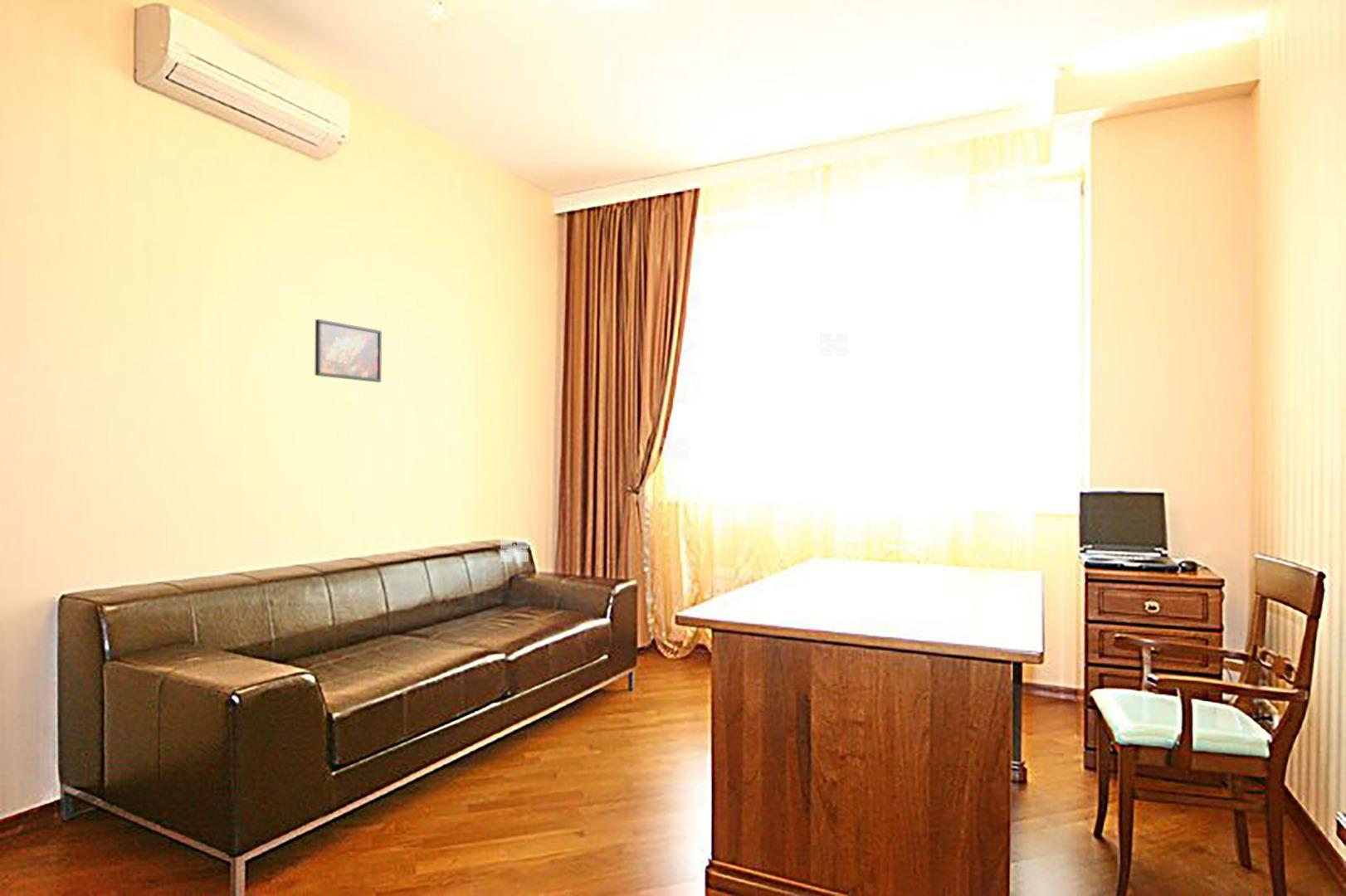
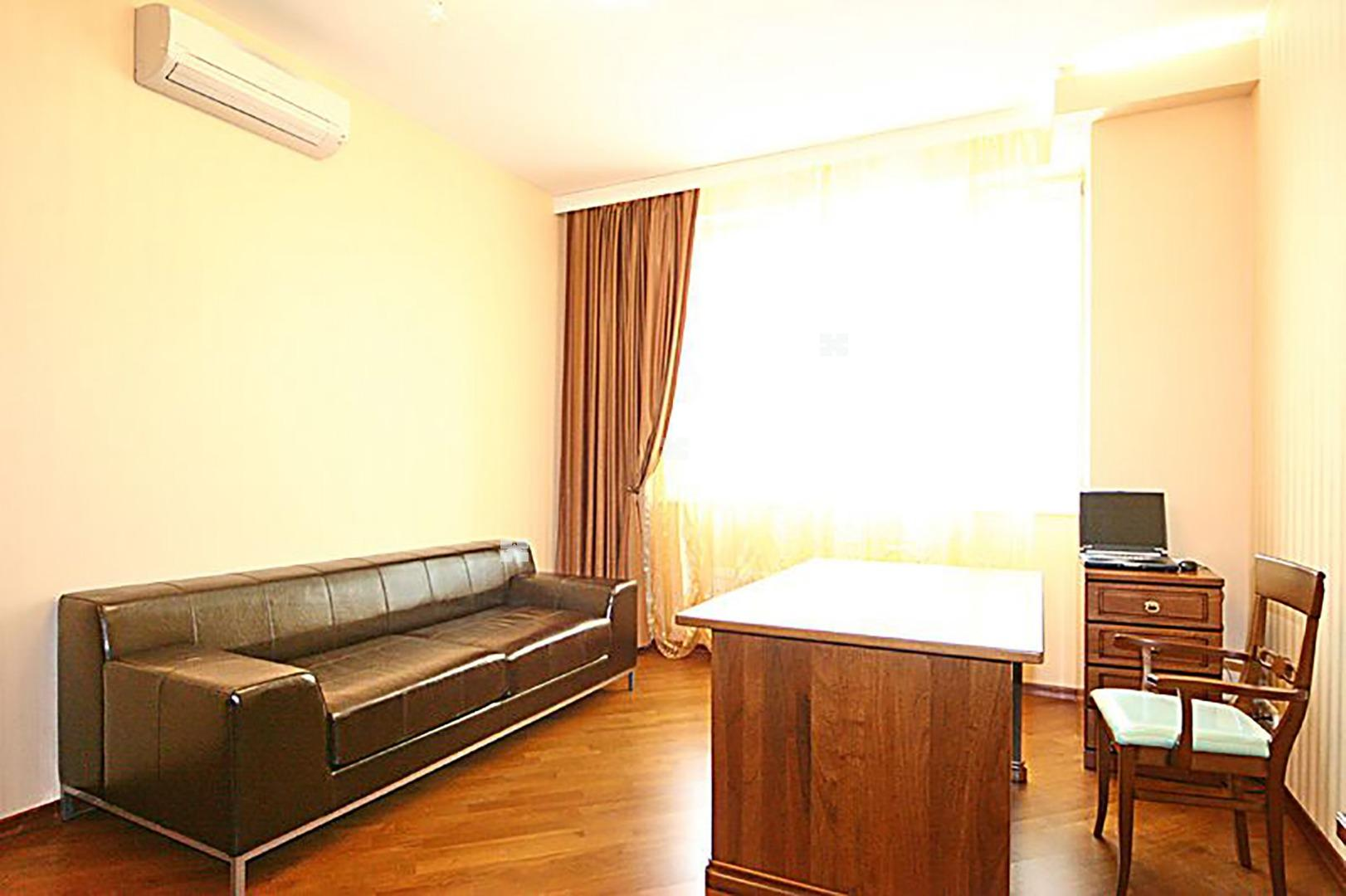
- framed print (349, 352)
